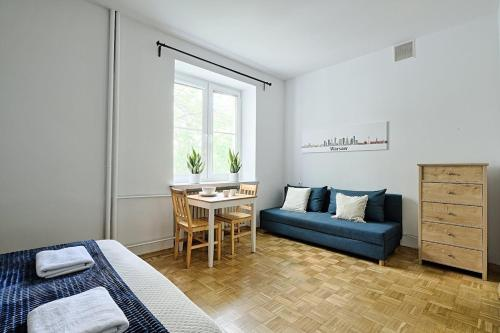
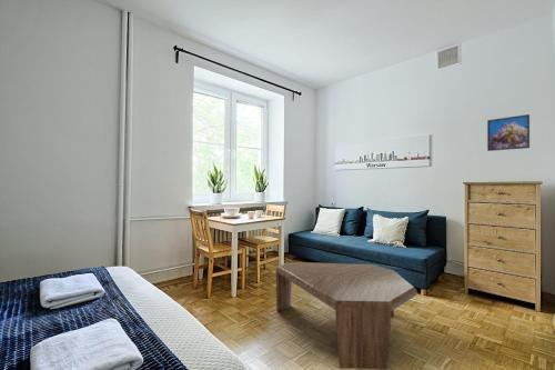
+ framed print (507, 133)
+ coffee table (337, 300)
